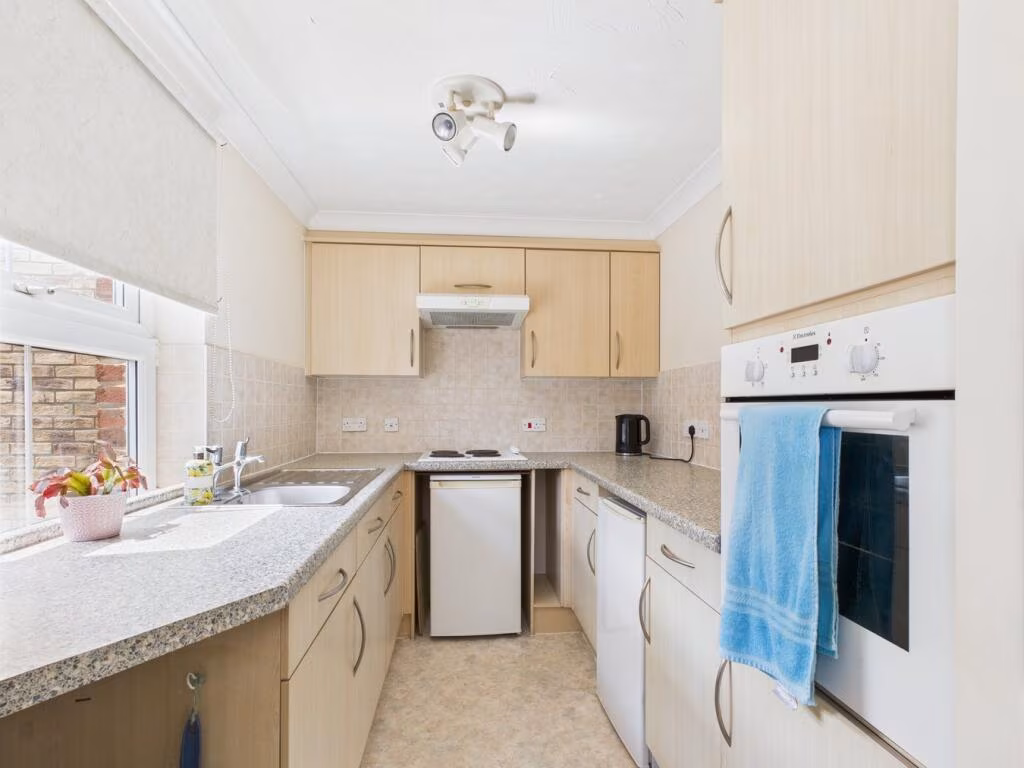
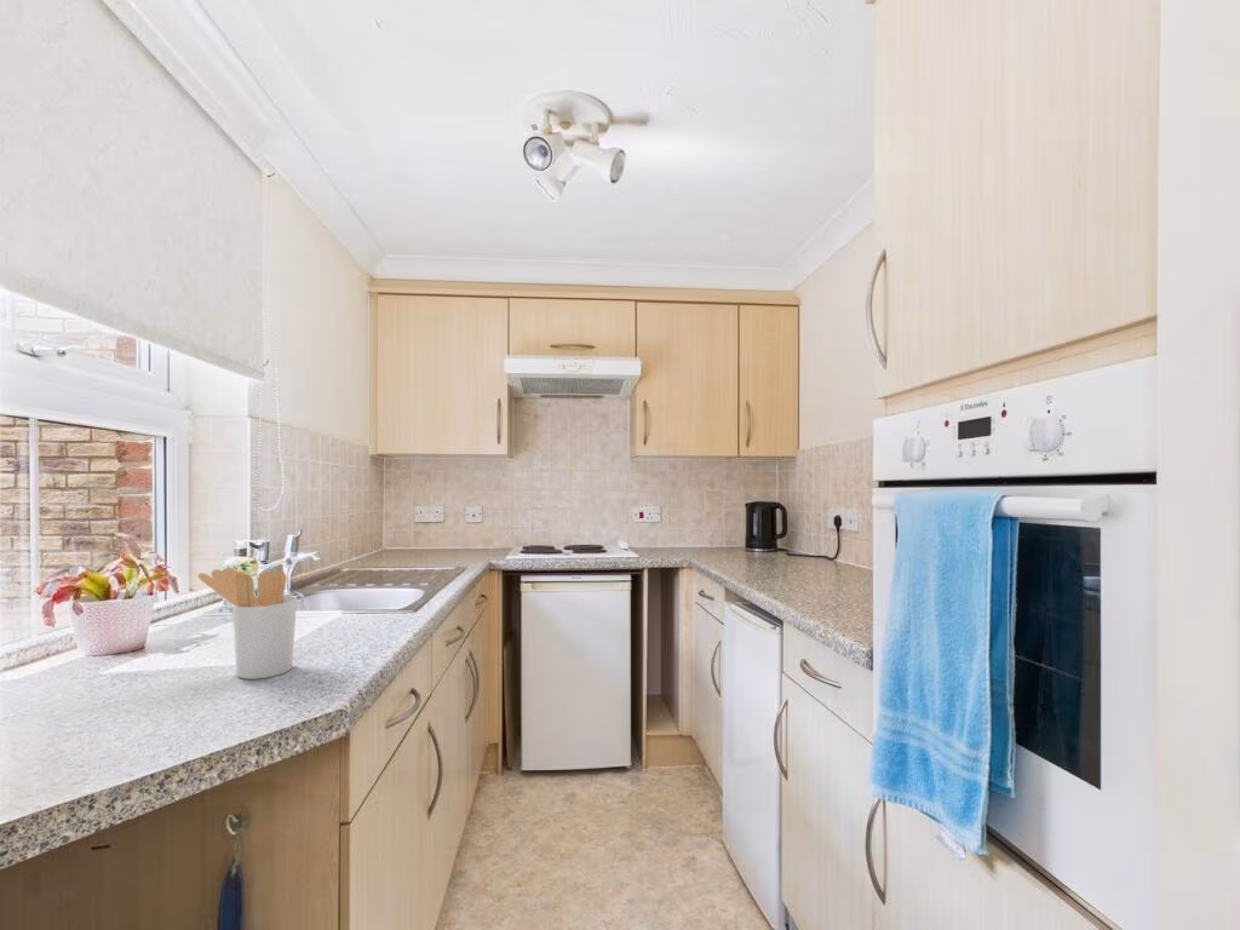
+ utensil holder (249, 618)
